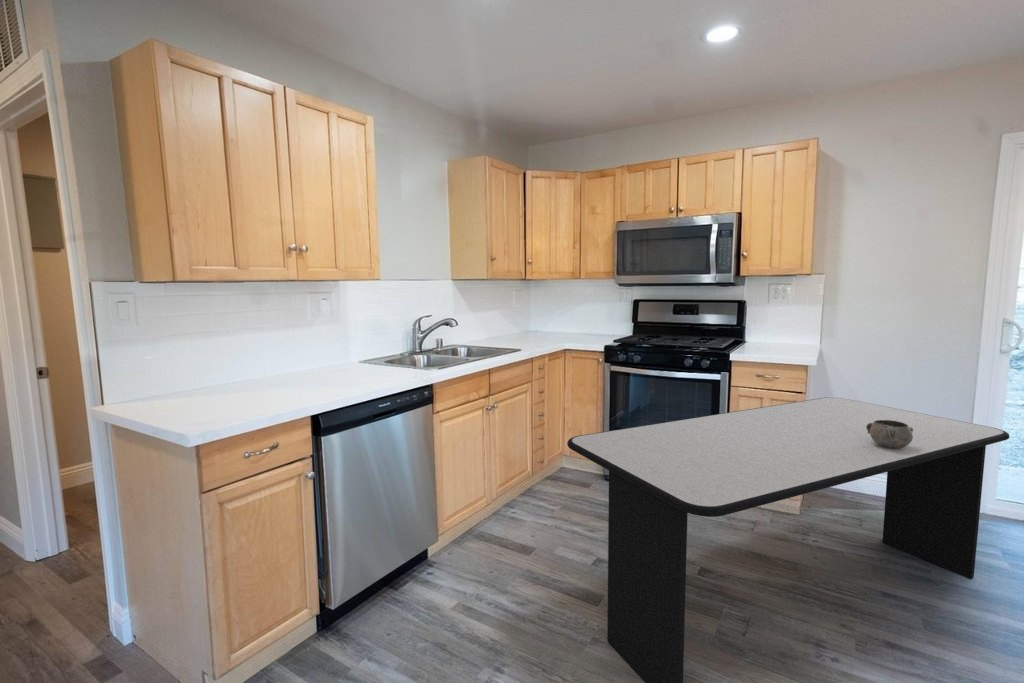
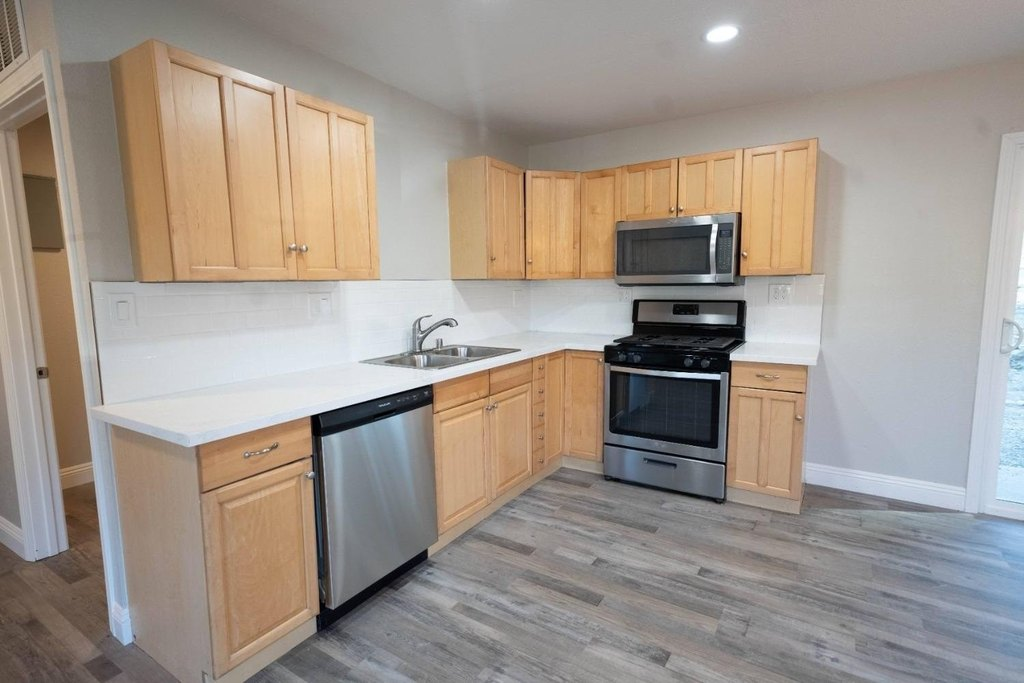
- dining table (783, 499)
- decorative bowl (890, 433)
